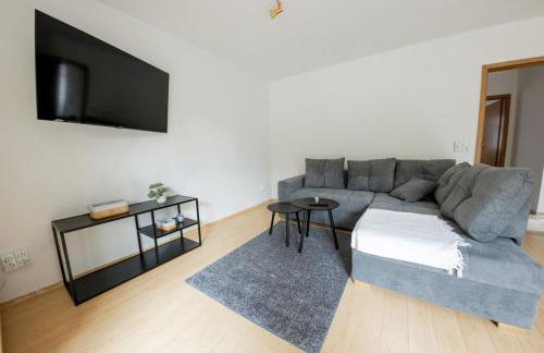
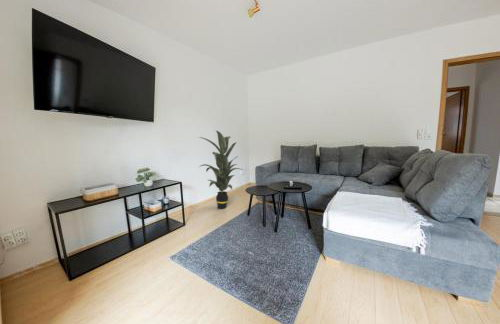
+ indoor plant (219, 170)
